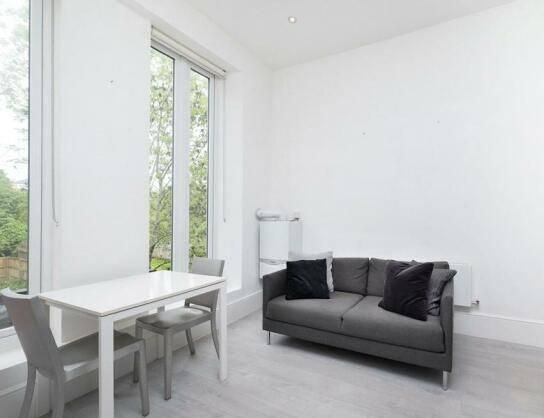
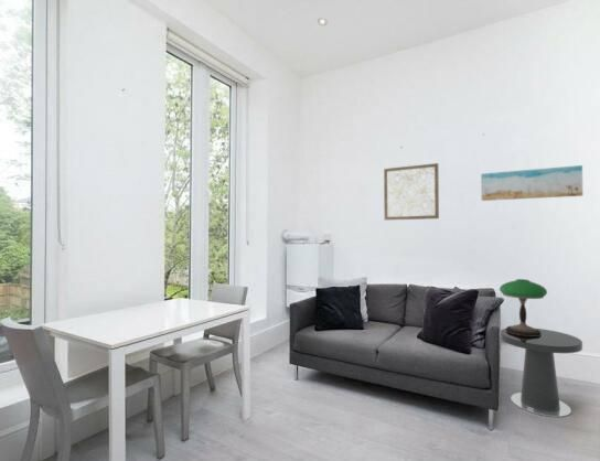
+ table lamp (523, 305)
+ wall art (528, 184)
+ side table (539, 369)
+ wall art (410, 194)
